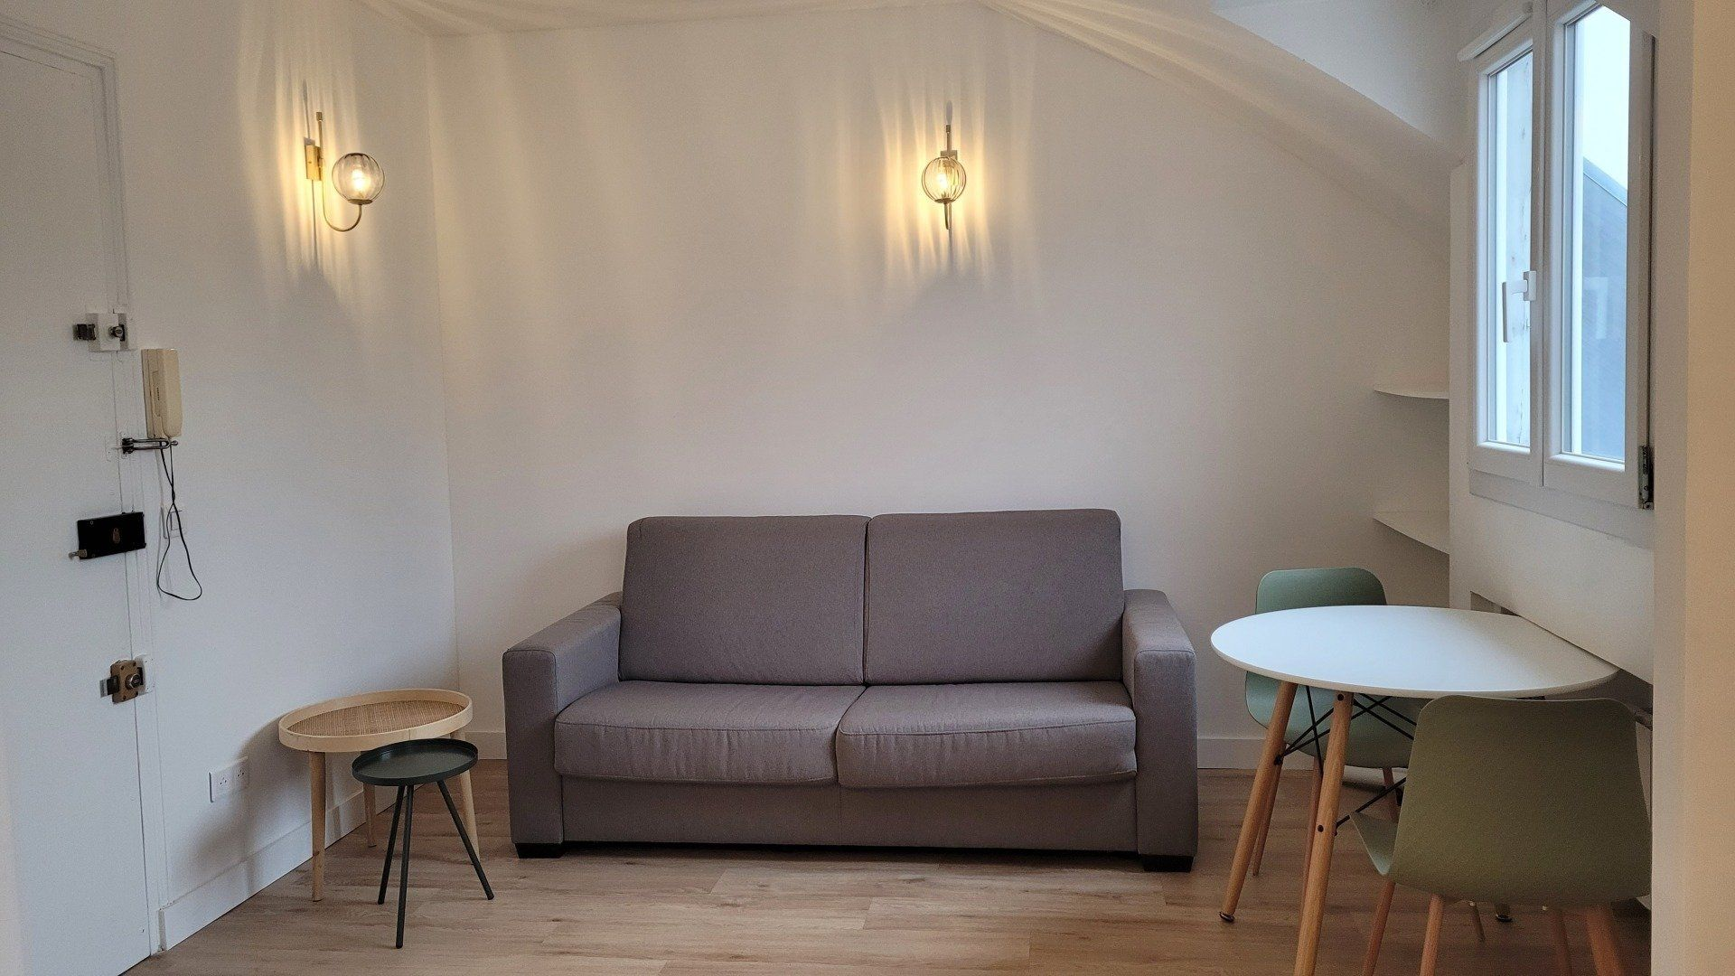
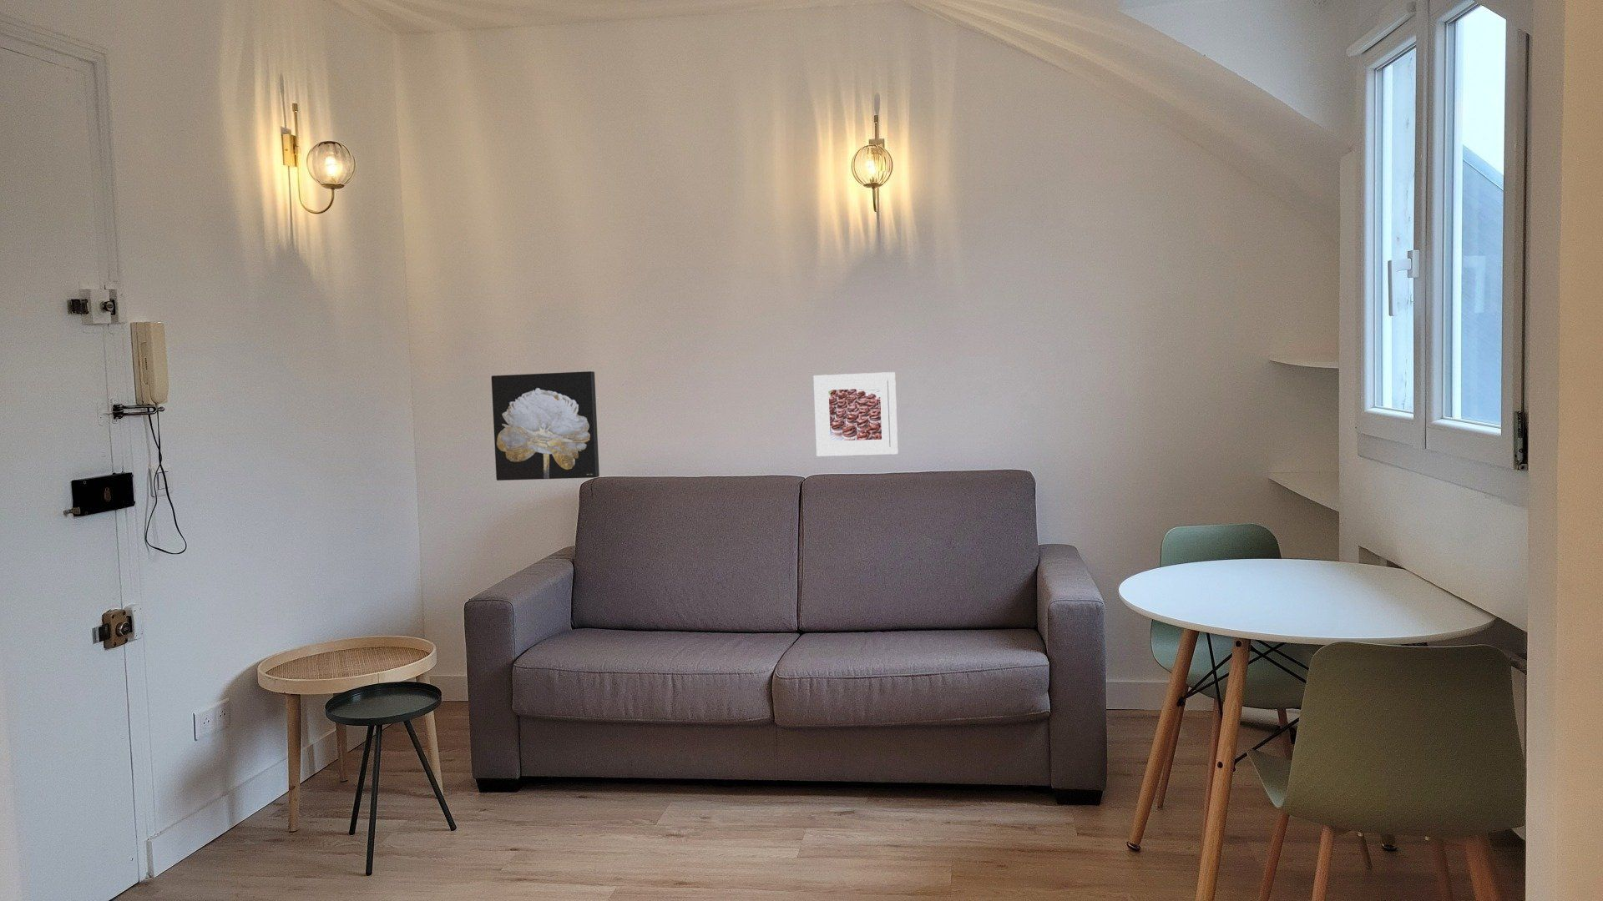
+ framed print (855, 415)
+ wall art (545, 427)
